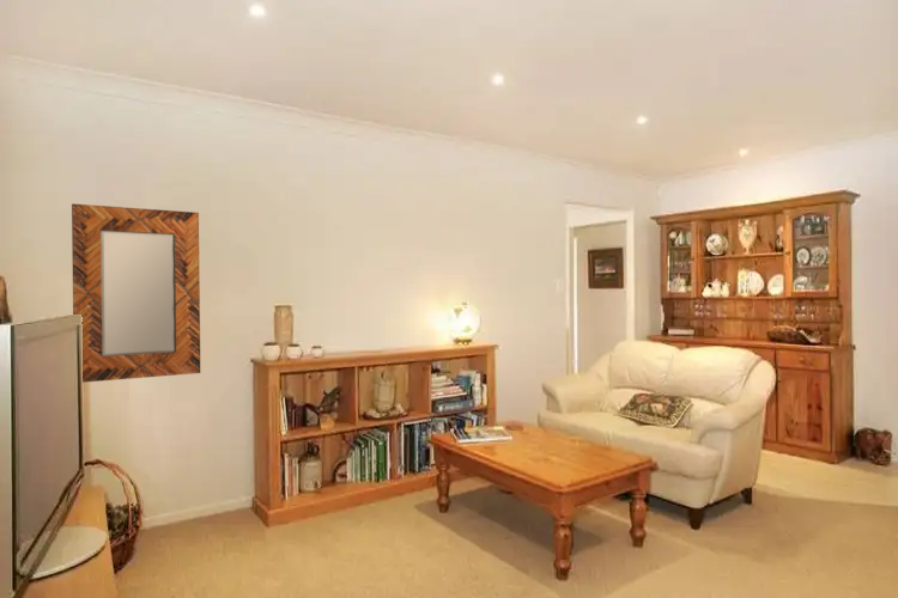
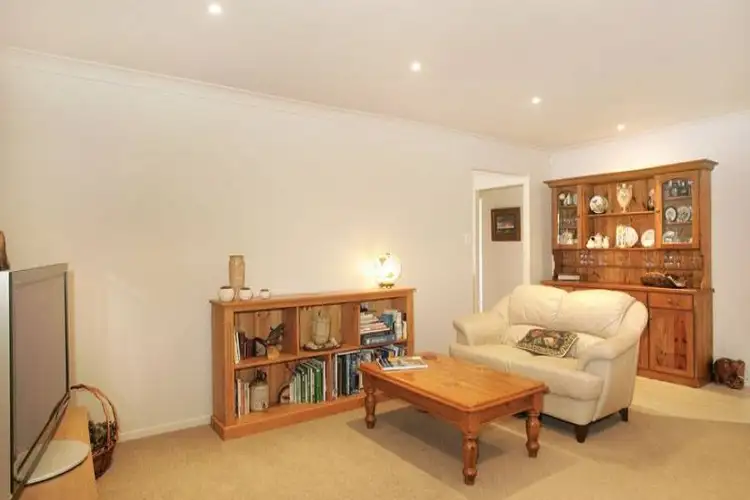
- home mirror (139, 293)
